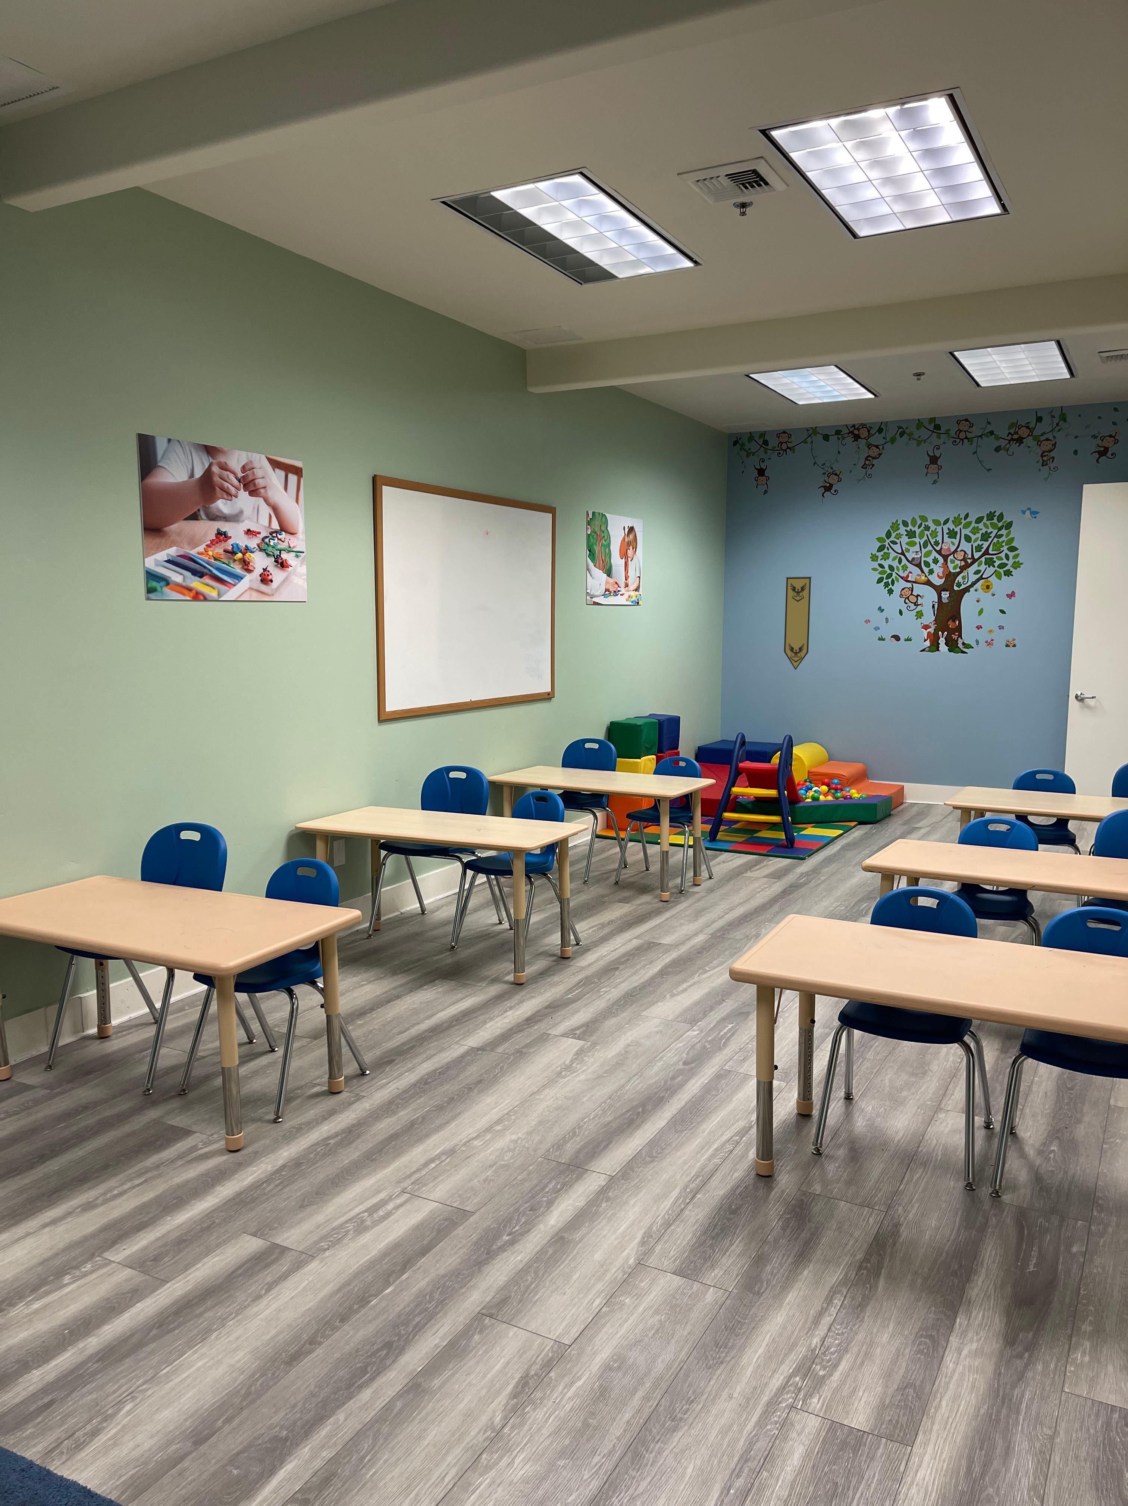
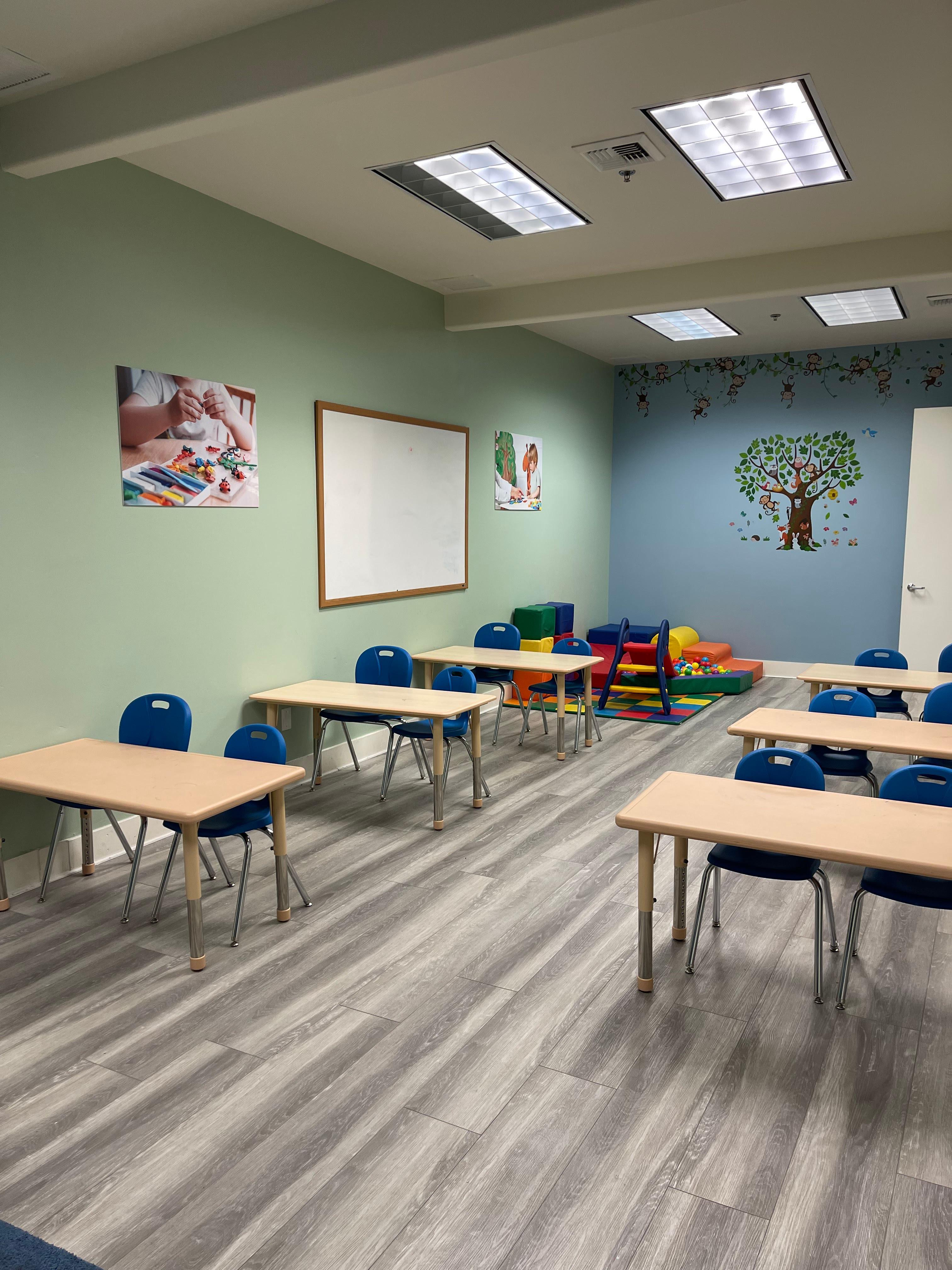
- pennant (797, 624)
